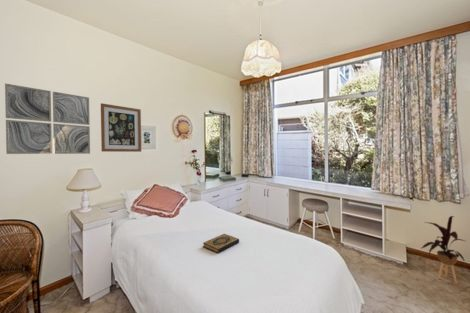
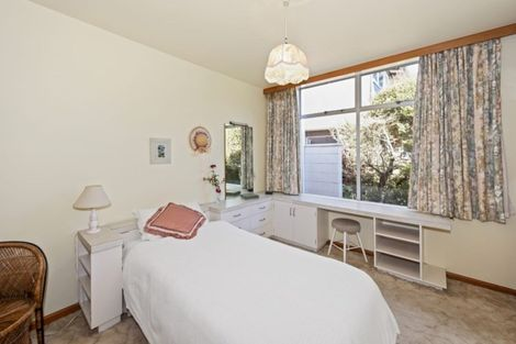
- wall art (53, 121)
- house plant (442, 246)
- wall art (122, 129)
- hardback book (221, 242)
